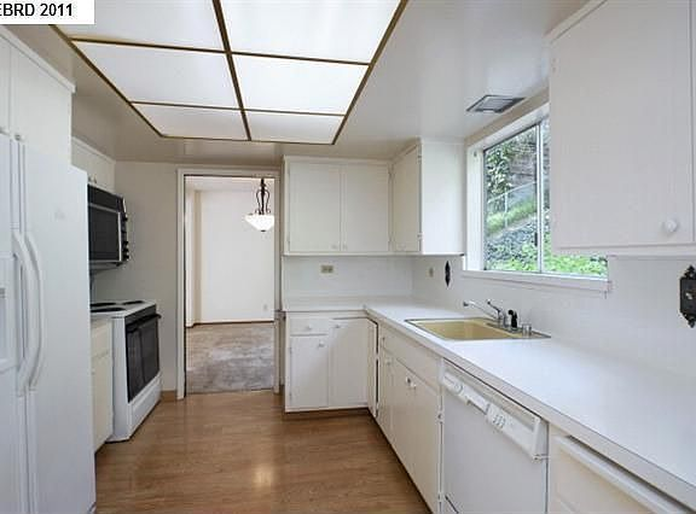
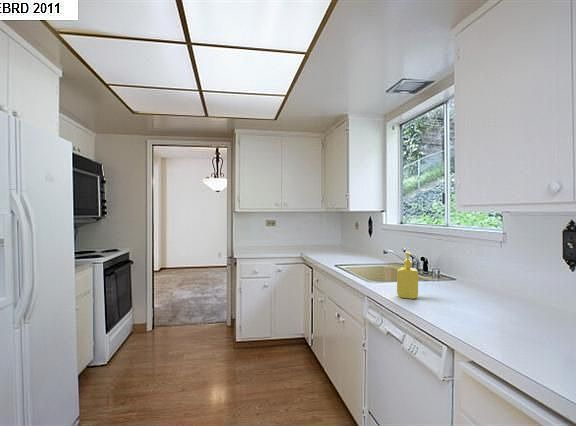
+ soap dispenser (407, 274)
